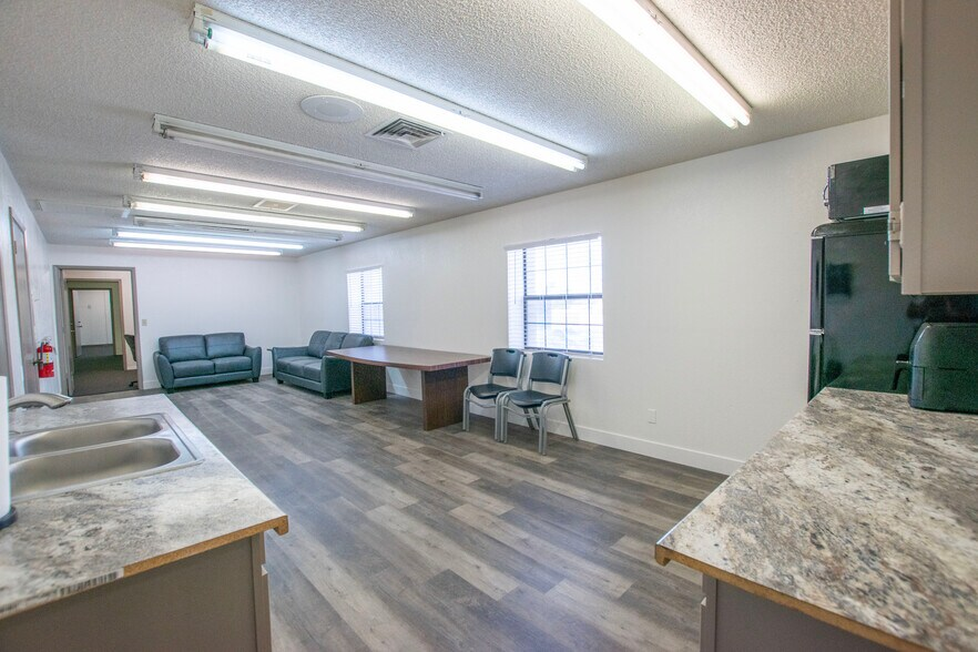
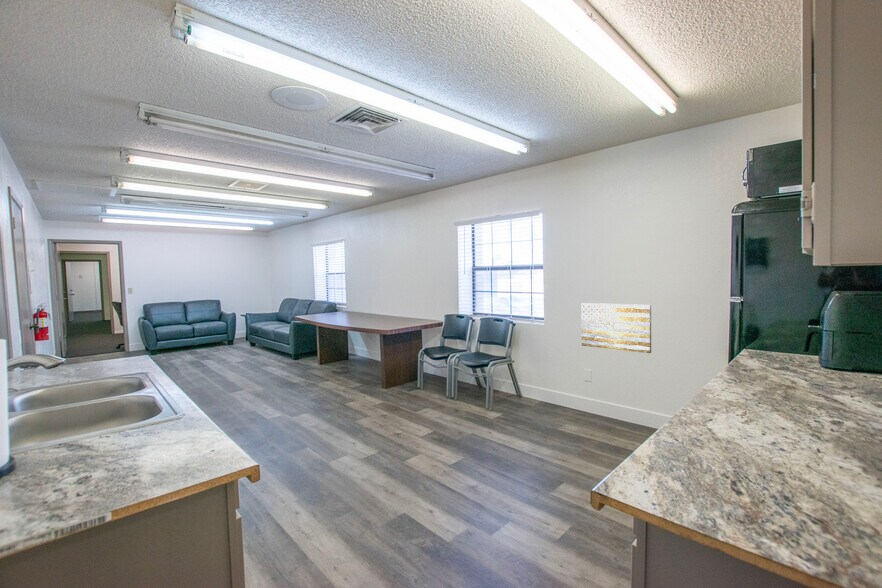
+ wall art (614, 326)
